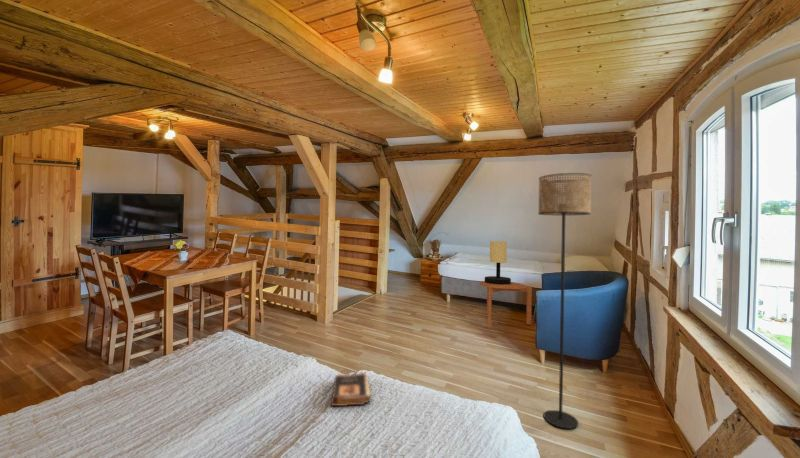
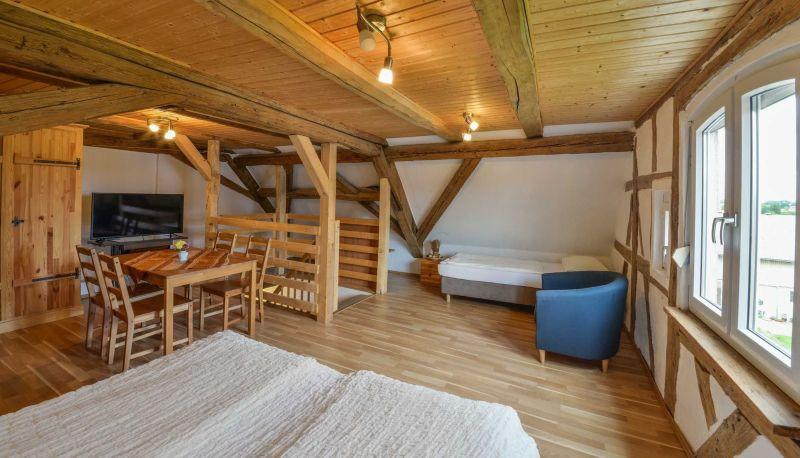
- floor lamp (562, 297)
- book (351, 387)
- table lamp (497, 261)
- side table (491, 299)
